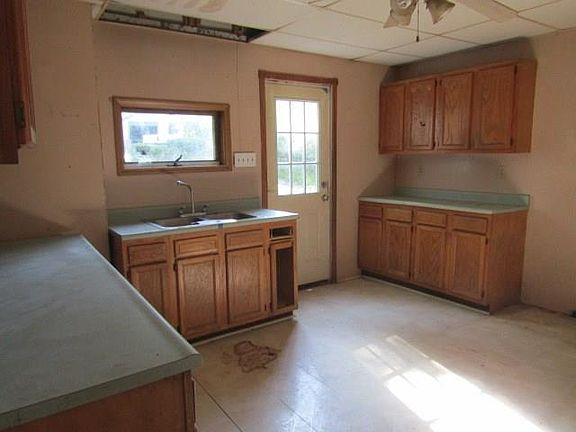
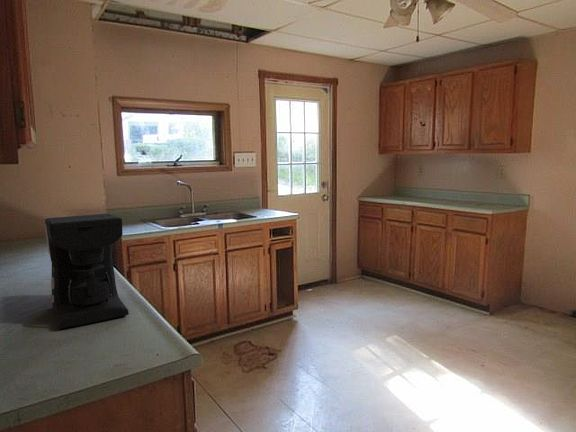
+ coffee maker (84, 265)
